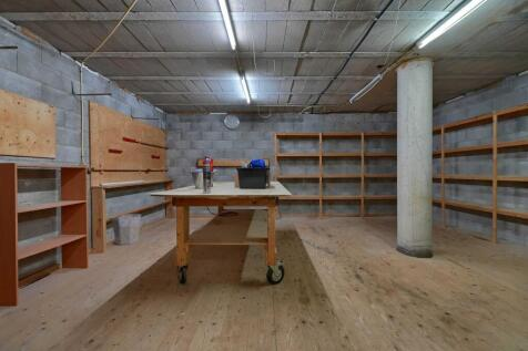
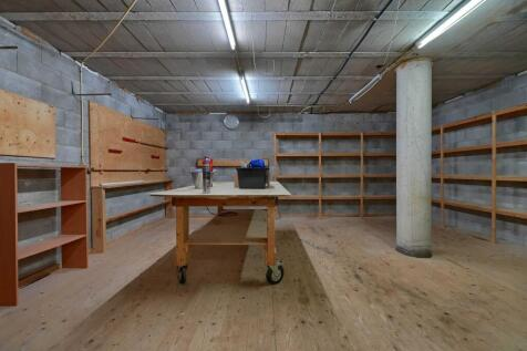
- waste bin (126, 228)
